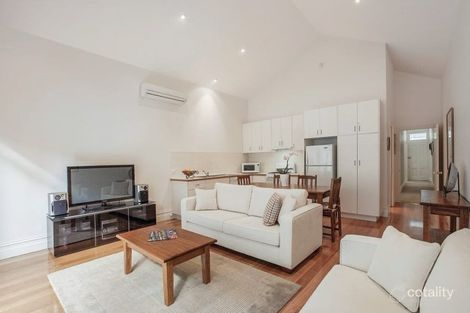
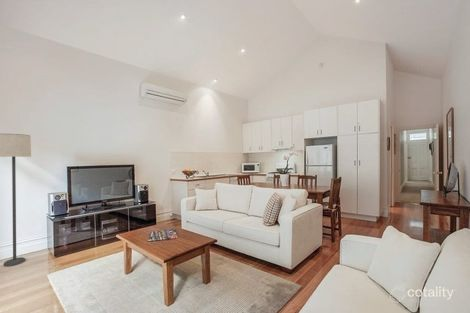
+ lamp (14, 198)
